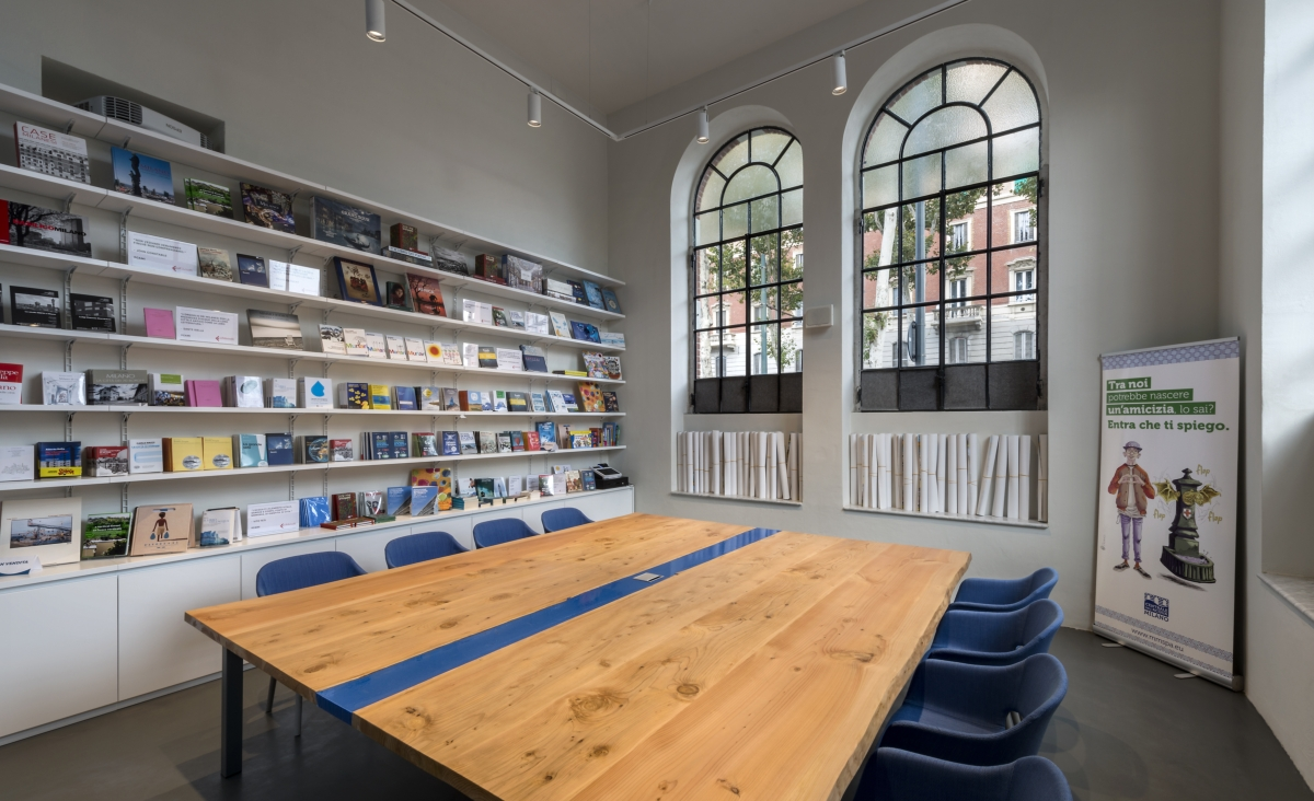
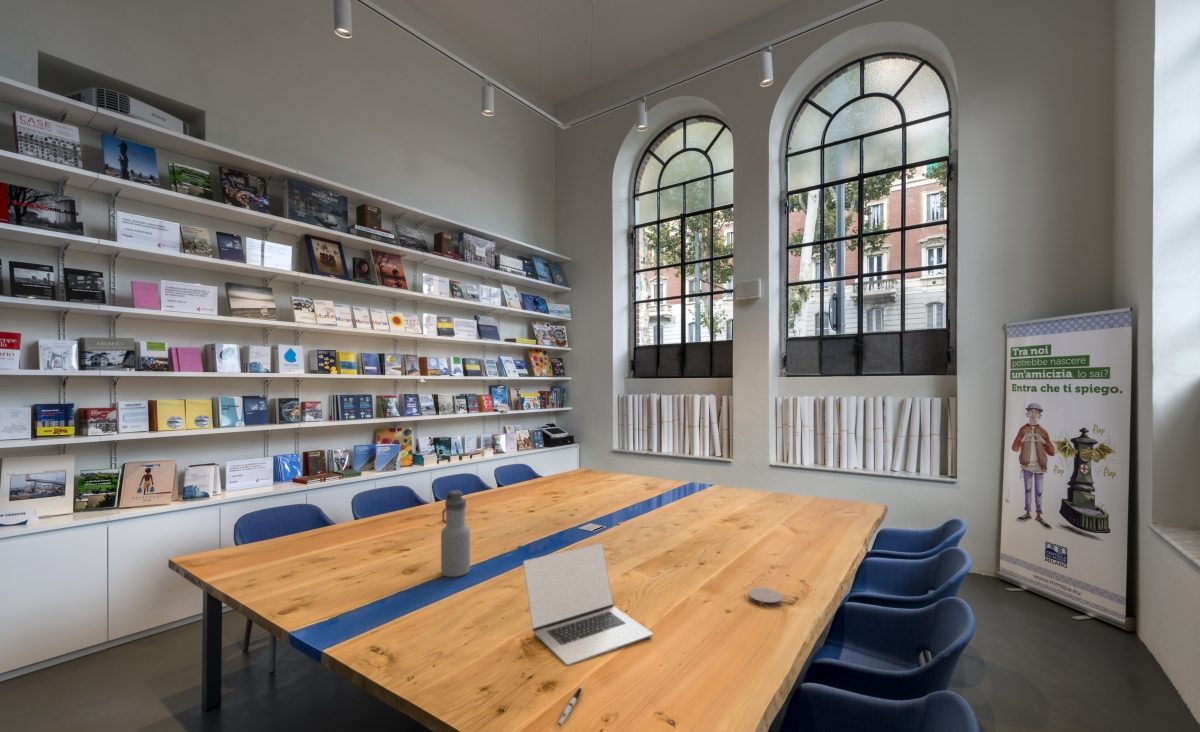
+ coaster (765, 596)
+ pen (571, 703)
+ laptop (586, 597)
+ water bottle (455, 531)
